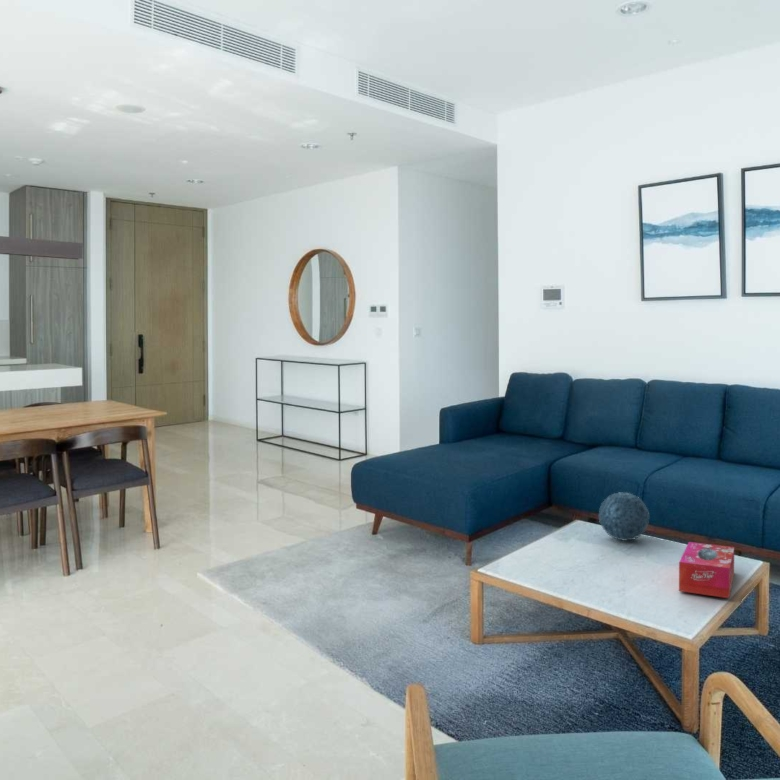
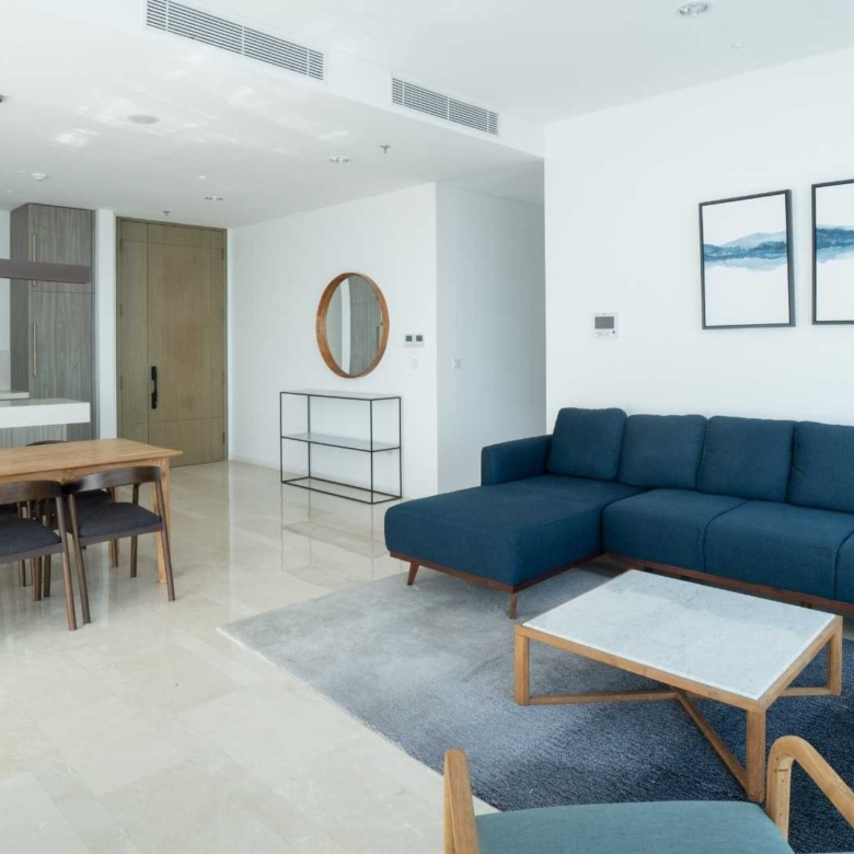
- tissue box (707, 568)
- decorative ball (623, 516)
